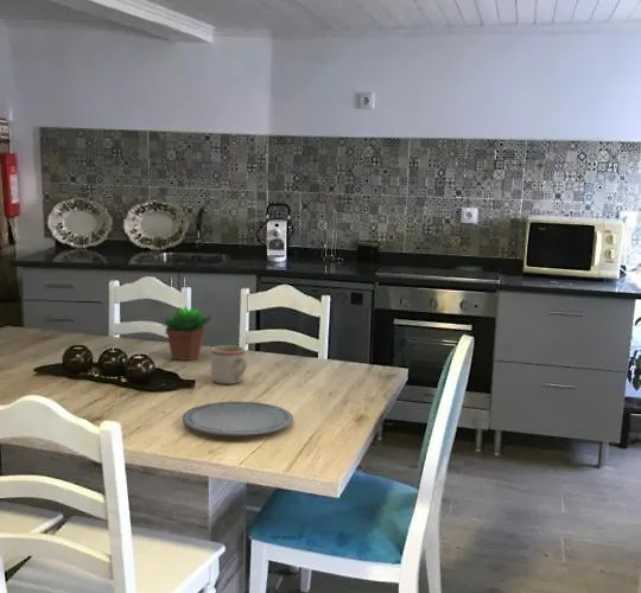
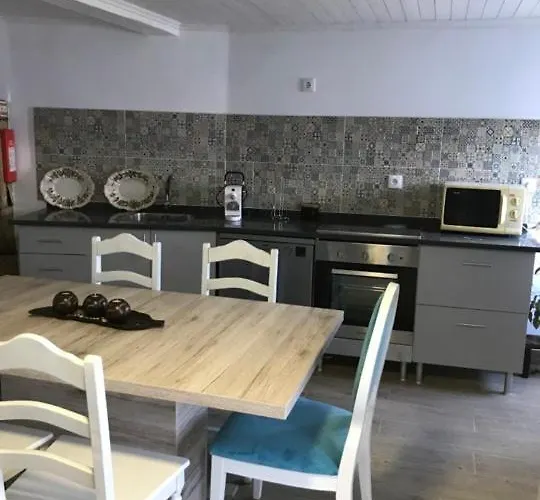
- succulent plant (186, 332)
- mug (230, 365)
- plate (237, 419)
